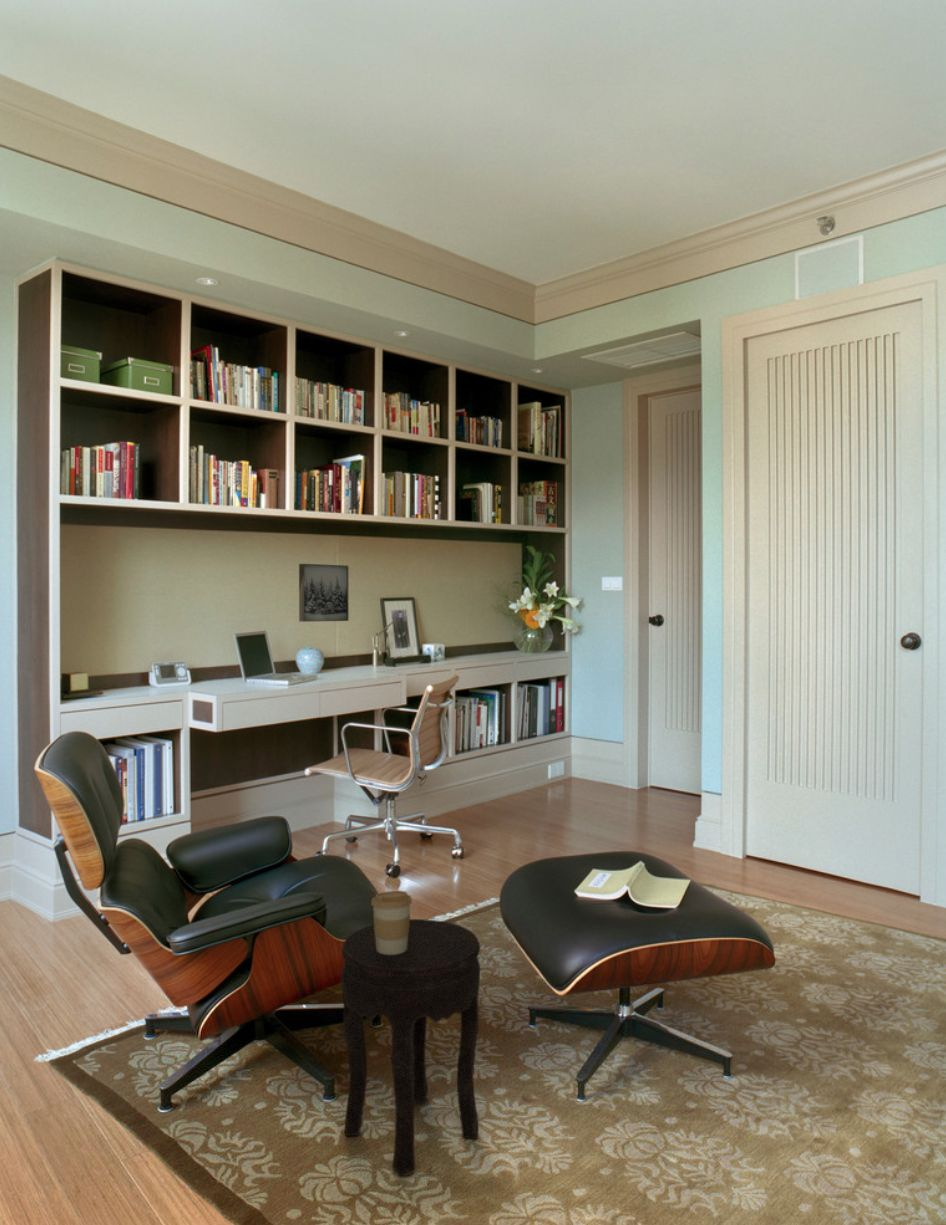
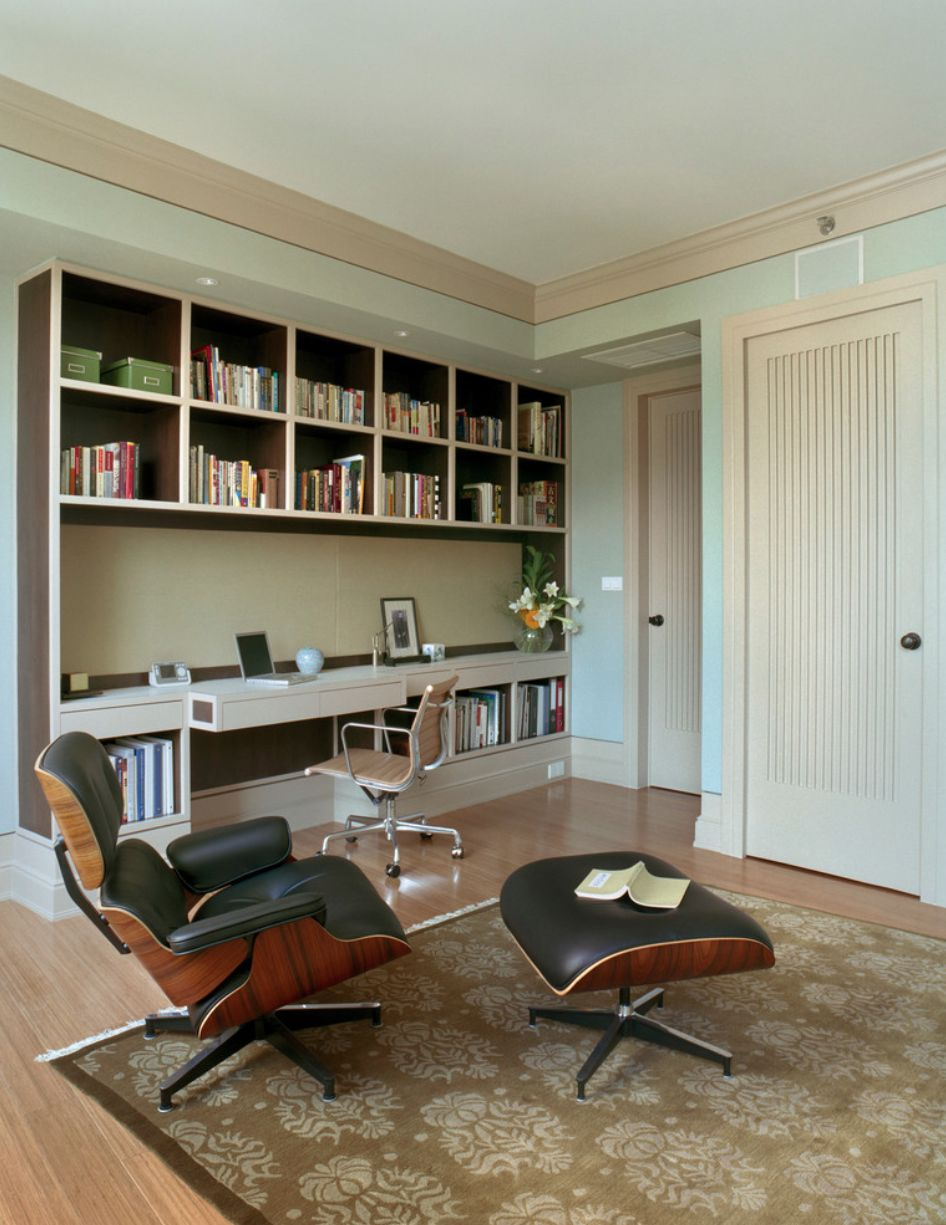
- wall art (324, 593)
- coffee cup (391, 919)
- side table (411, 1038)
